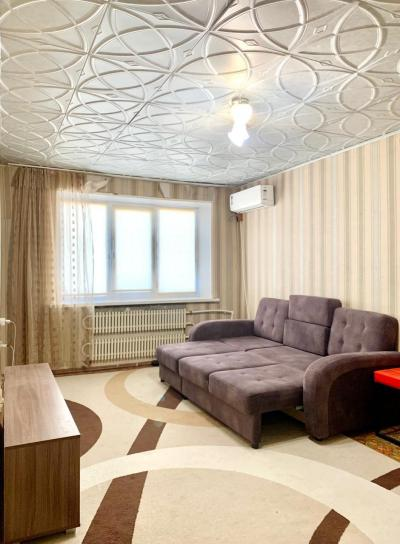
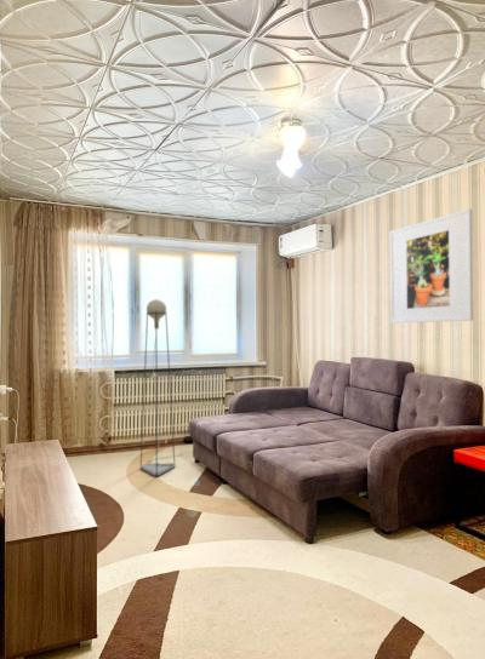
+ floor lamp (156, 383)
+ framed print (427, 271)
